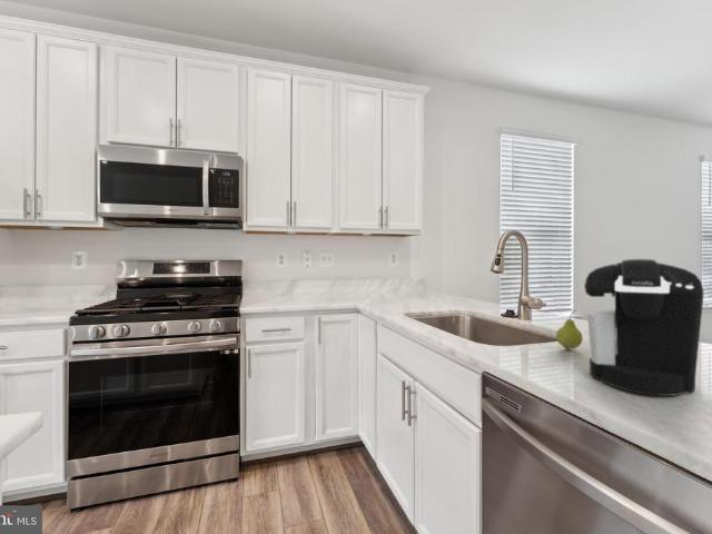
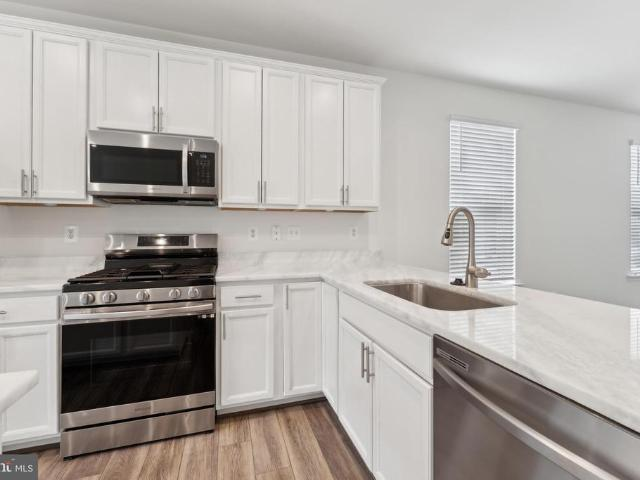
- coffee maker (639, 319)
- fruit (568, 328)
